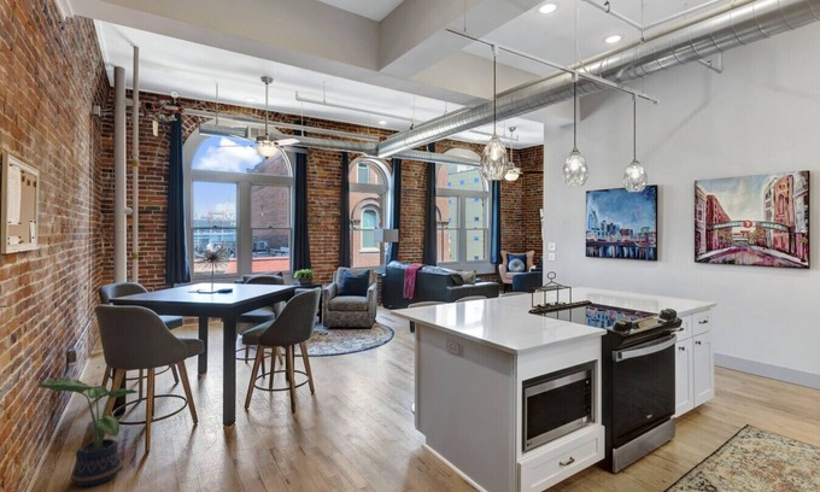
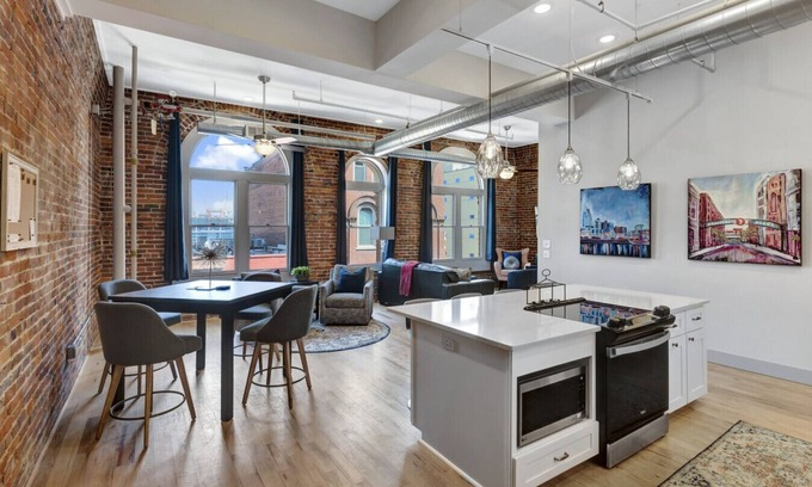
- potted plant (94, 422)
